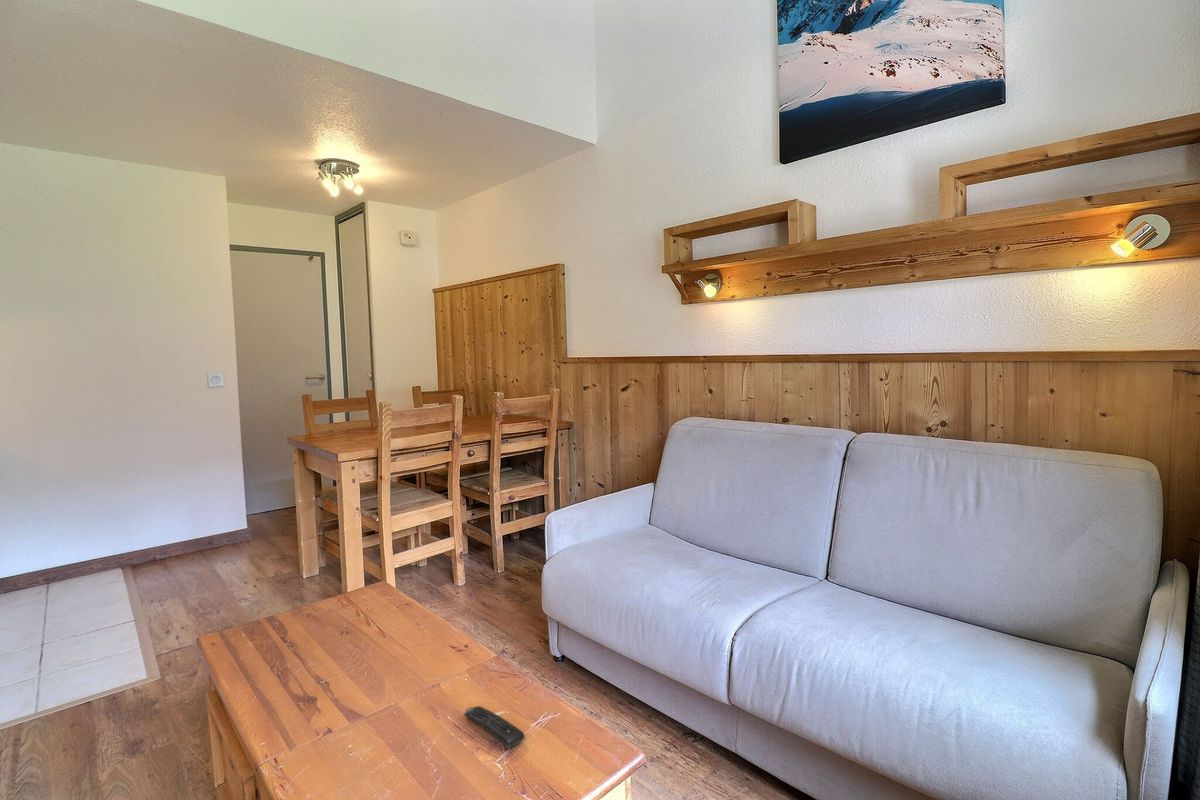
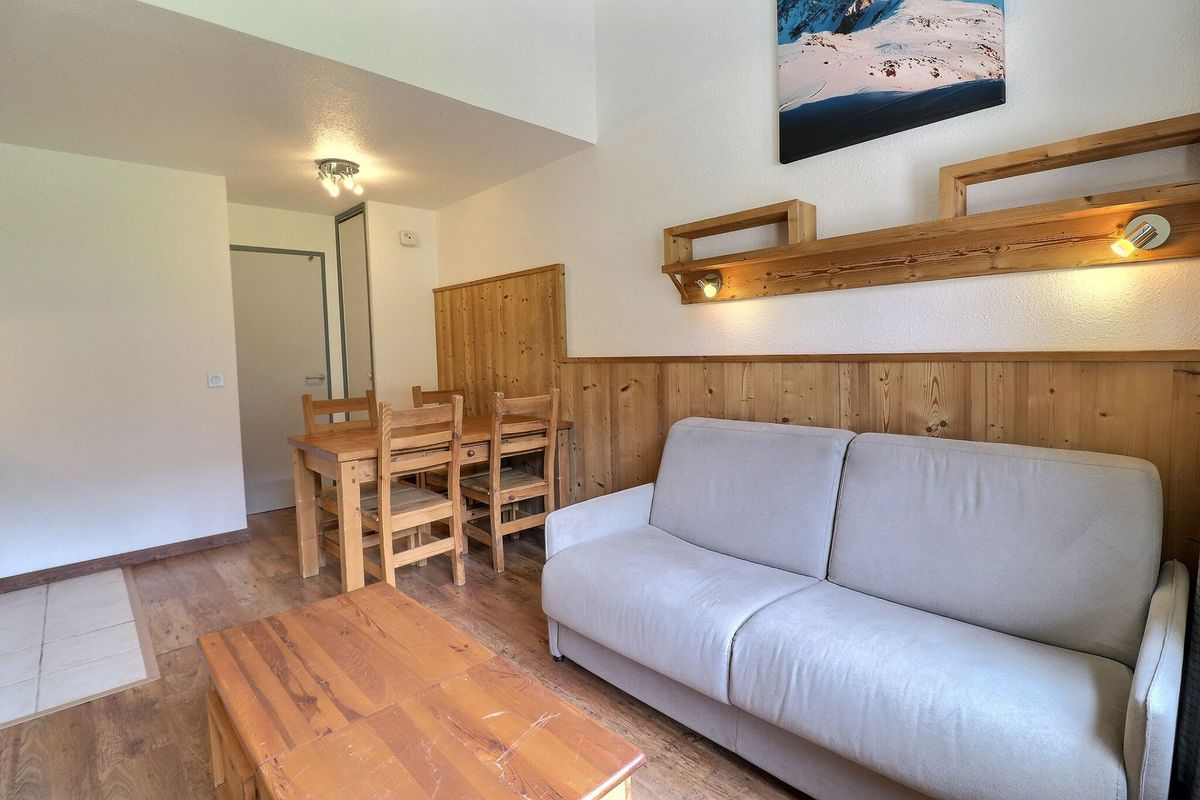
- remote control (491, 723)
